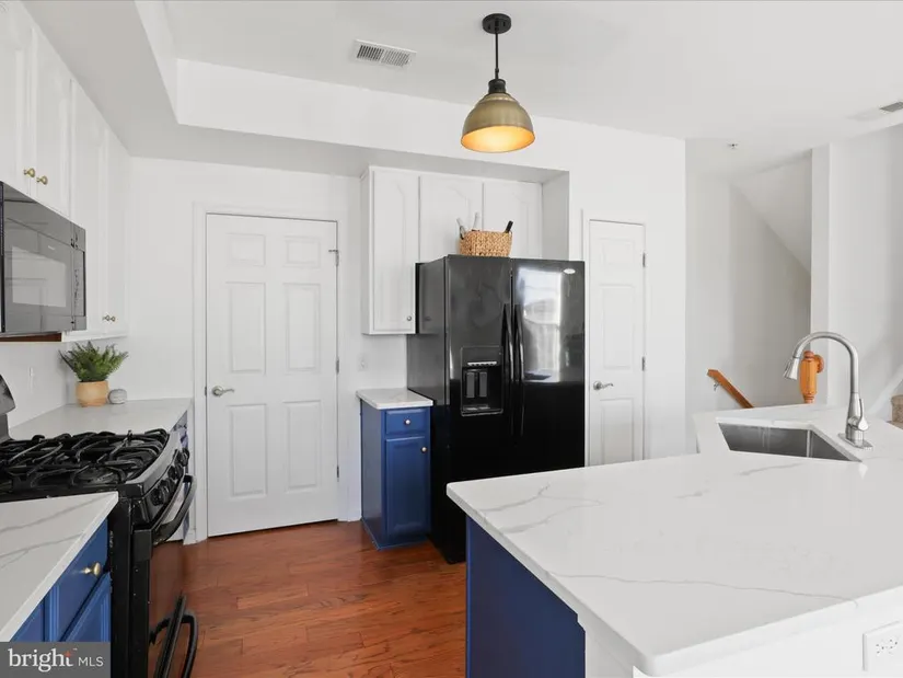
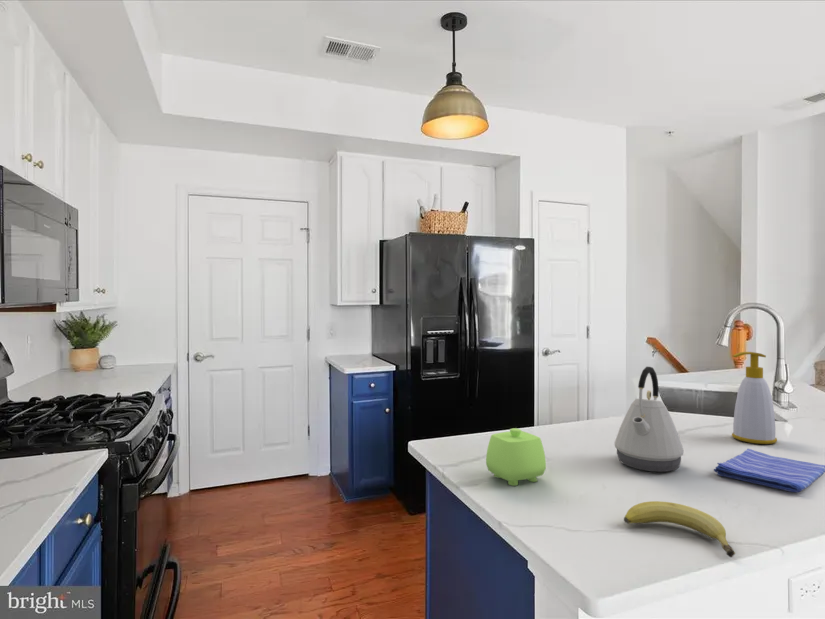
+ fruit (680, 521)
+ dish towel (770, 467)
+ kettle (647, 416)
+ soap bottle (753, 395)
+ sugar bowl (515, 453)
